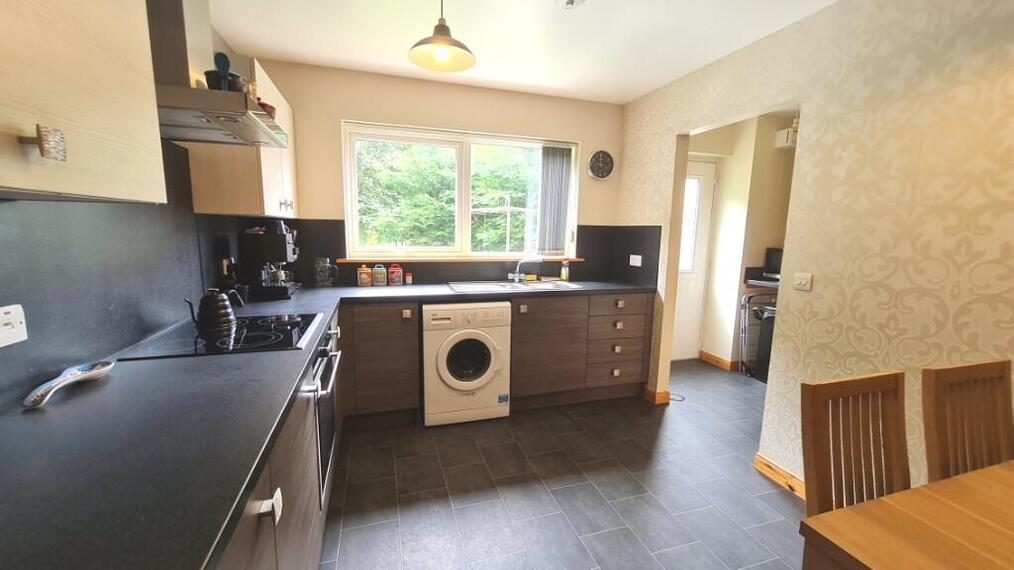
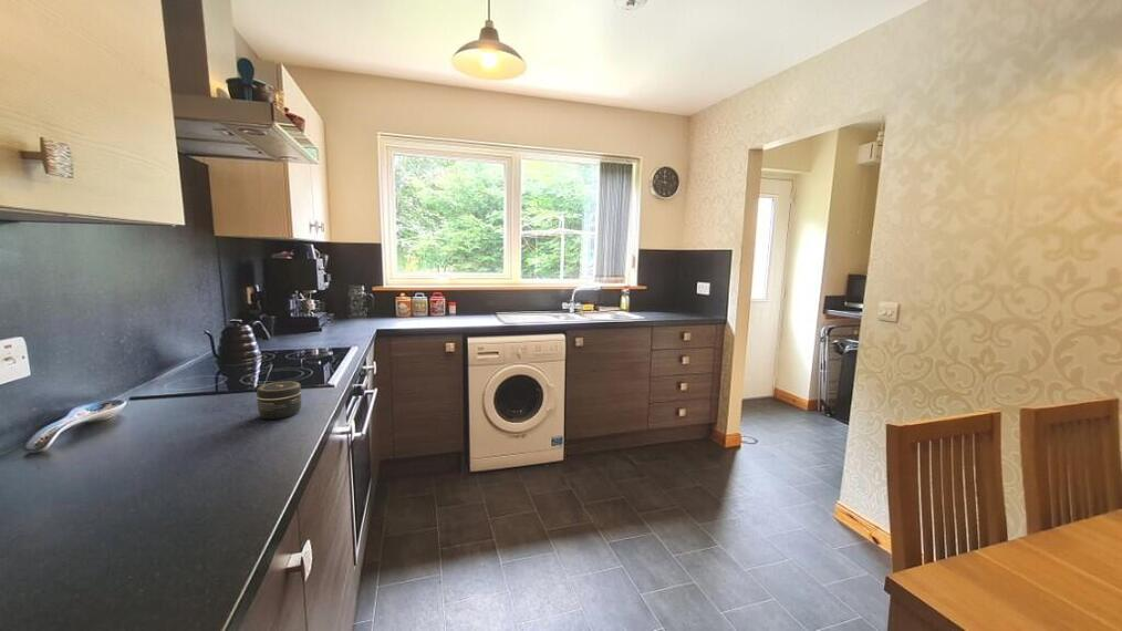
+ jar (279, 400)
